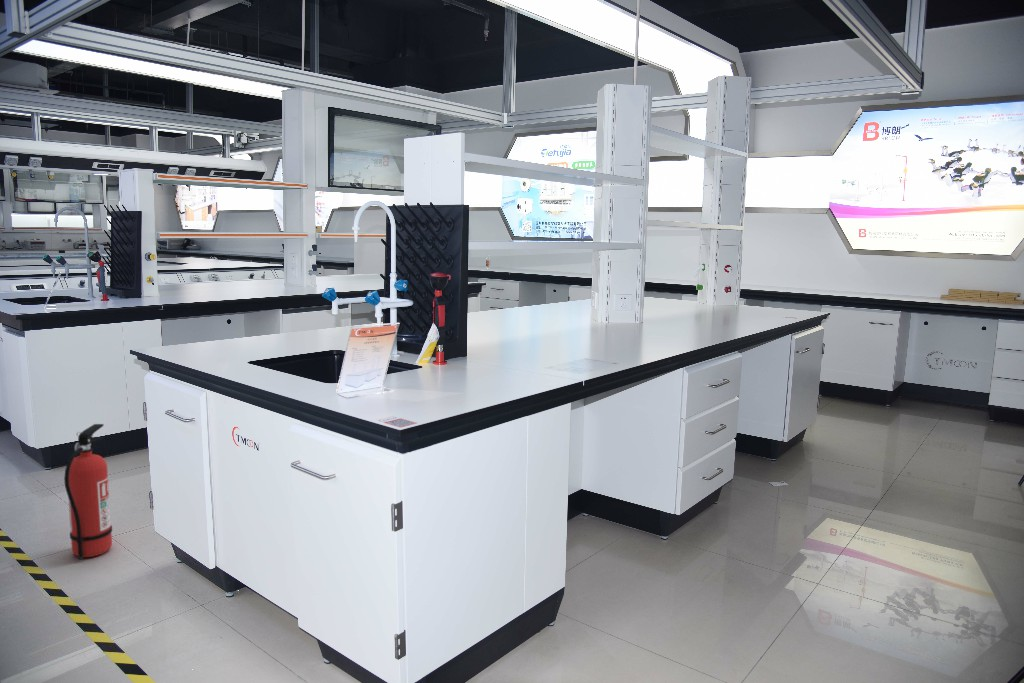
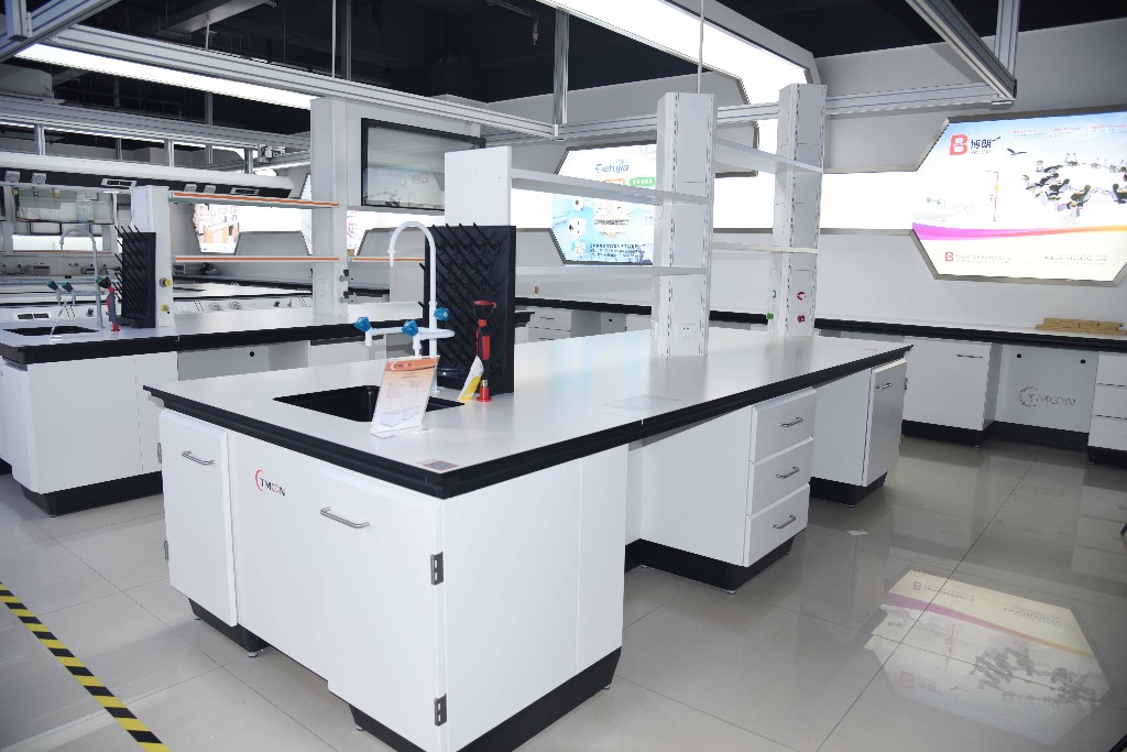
- fire extinguisher (86, 493)
